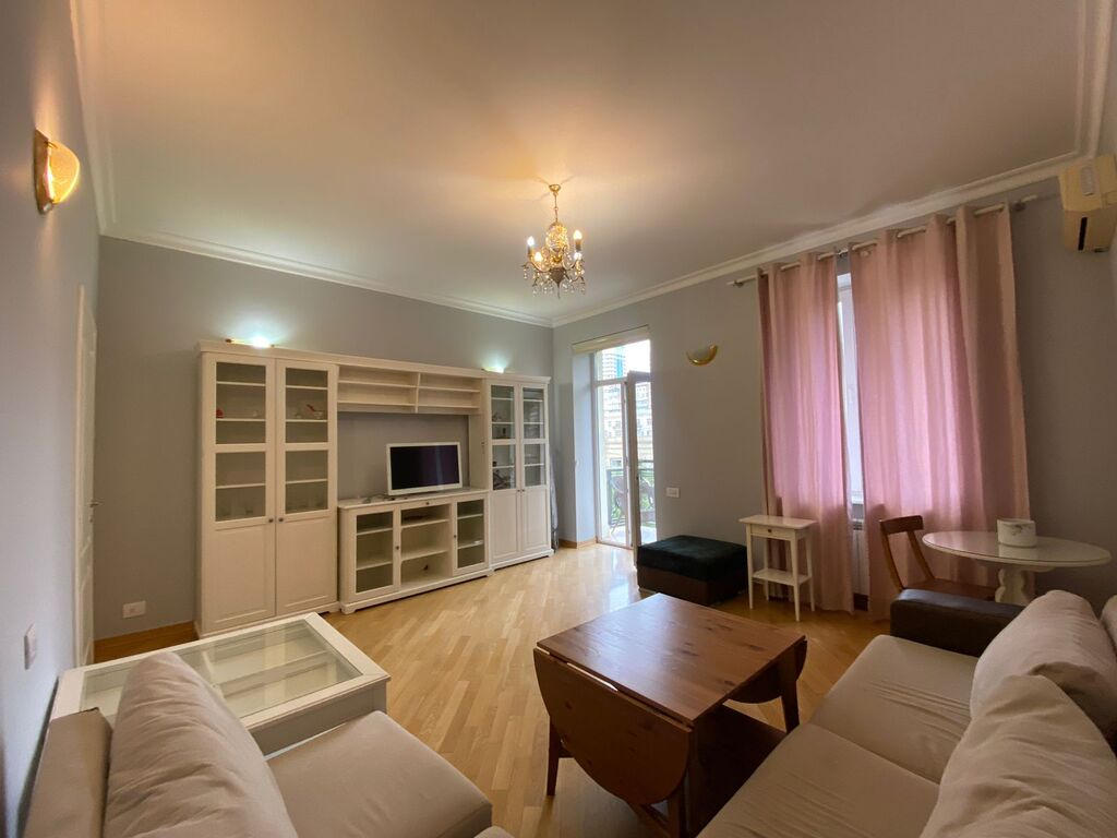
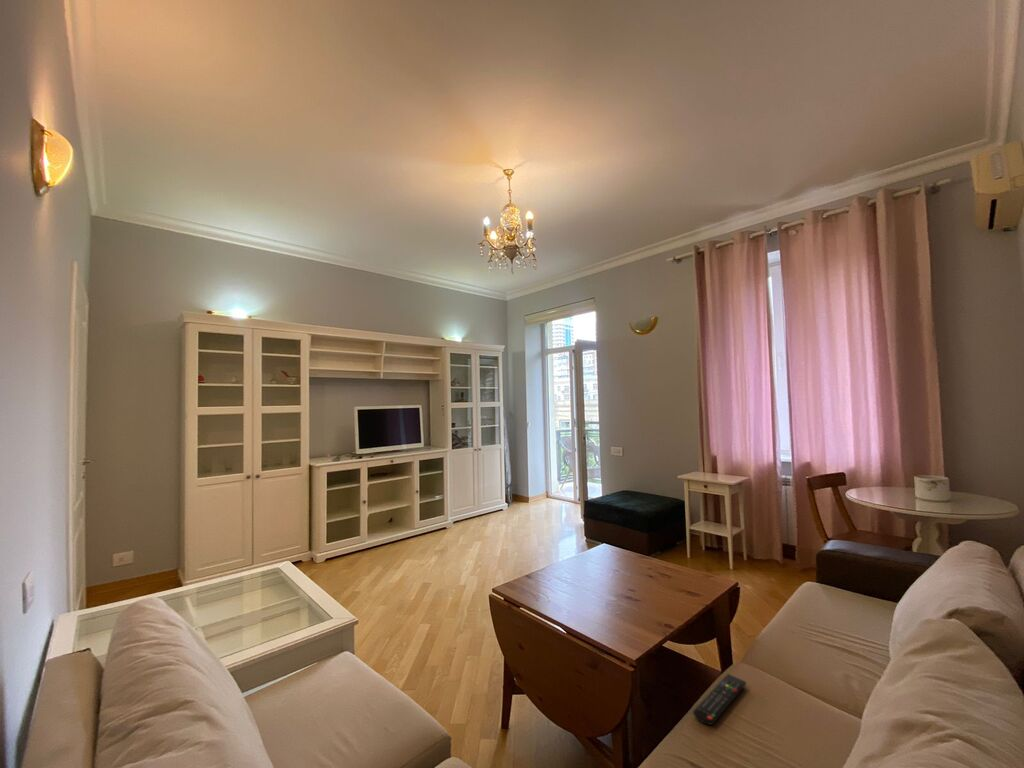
+ remote control (720, 698)
